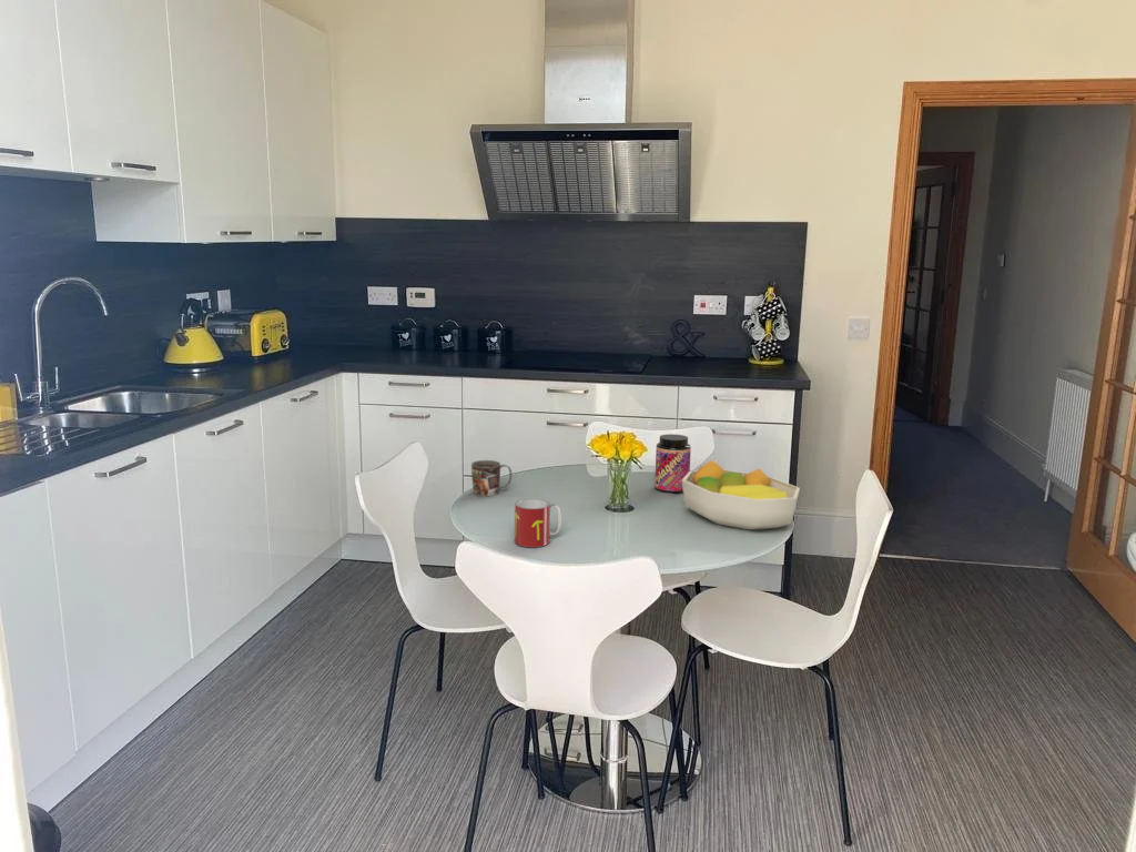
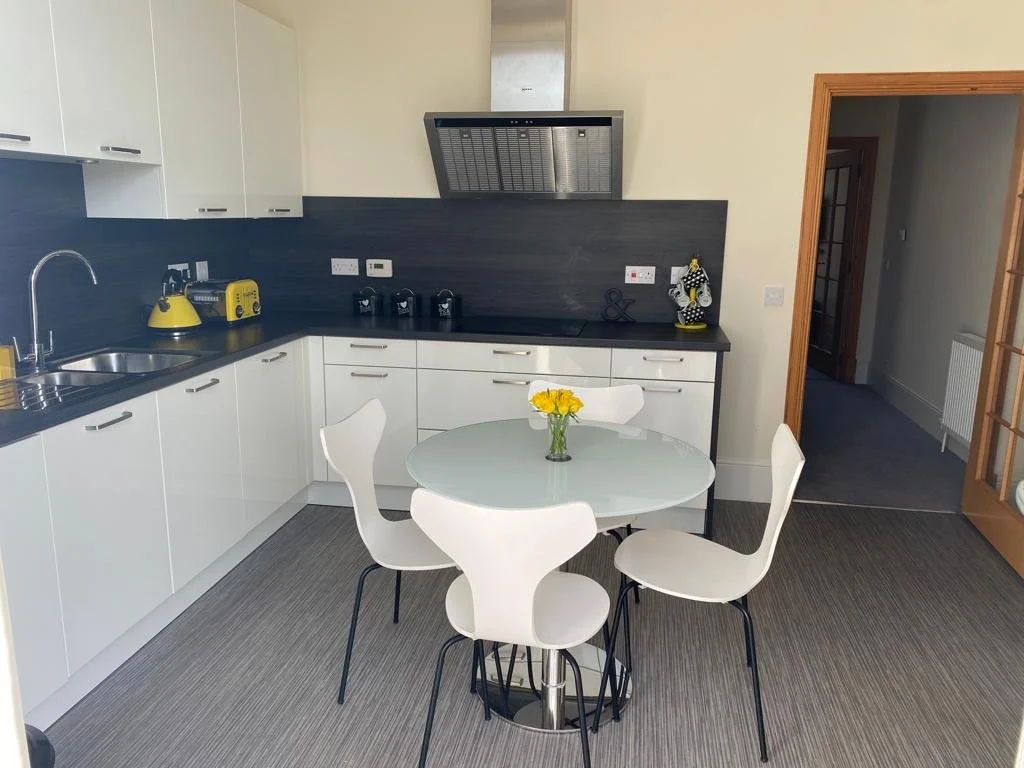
- mug (538, 521)
- fruit bowl (739, 493)
- jar (672, 463)
- mug (491, 478)
